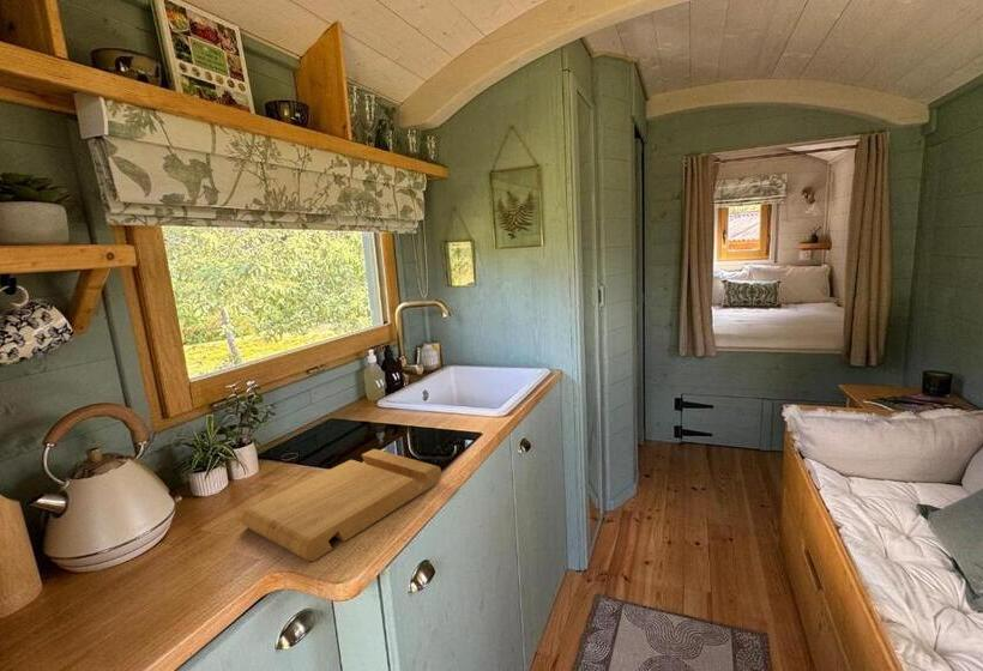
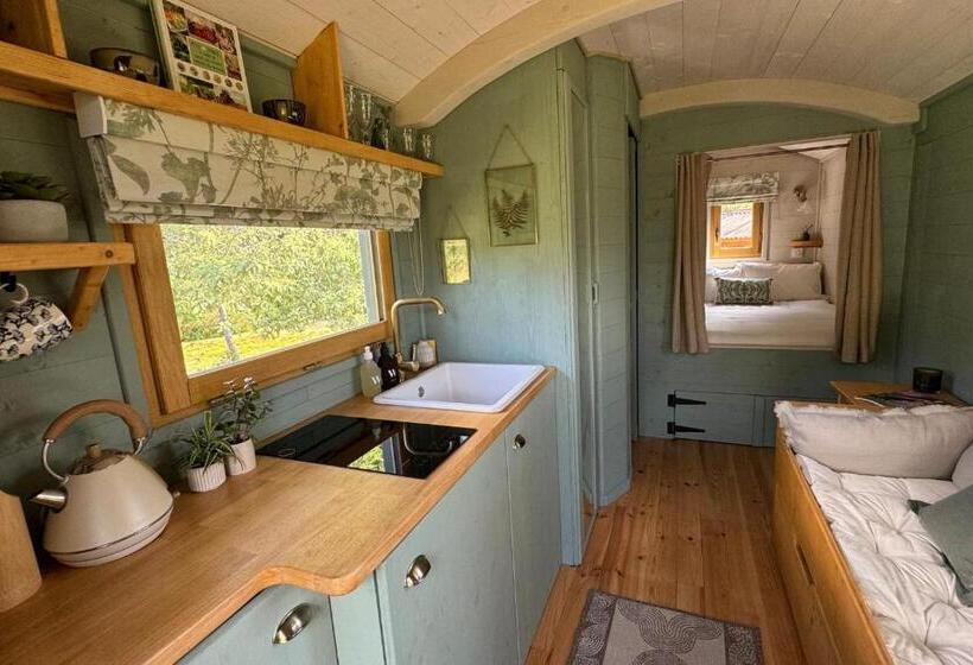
- cutting board (349, 494)
